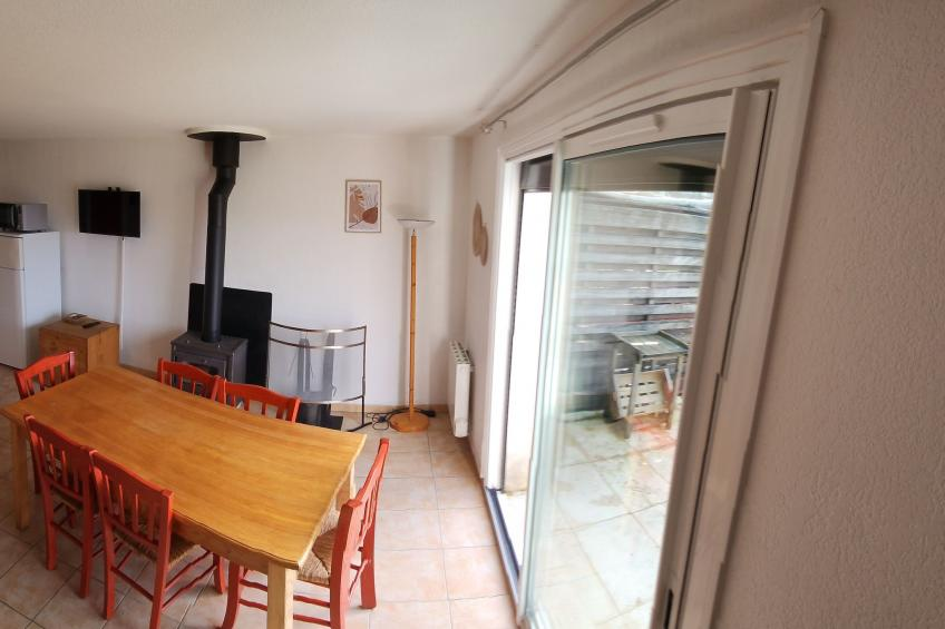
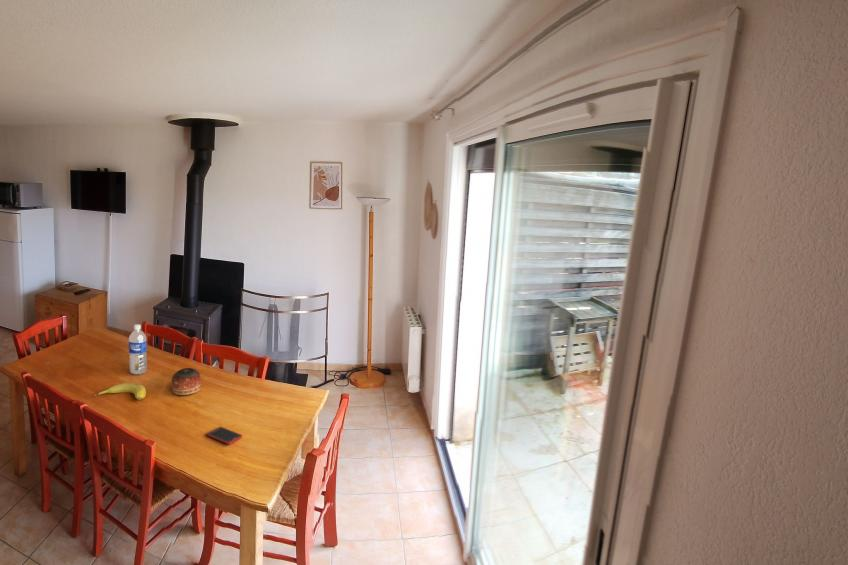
+ cell phone (224, 435)
+ bowl (186, 380)
+ fruit (120, 392)
+ water bottle (137, 349)
